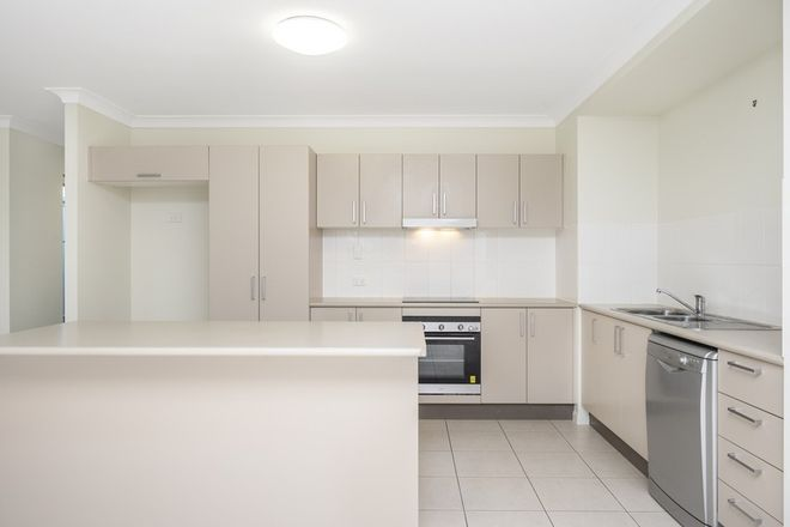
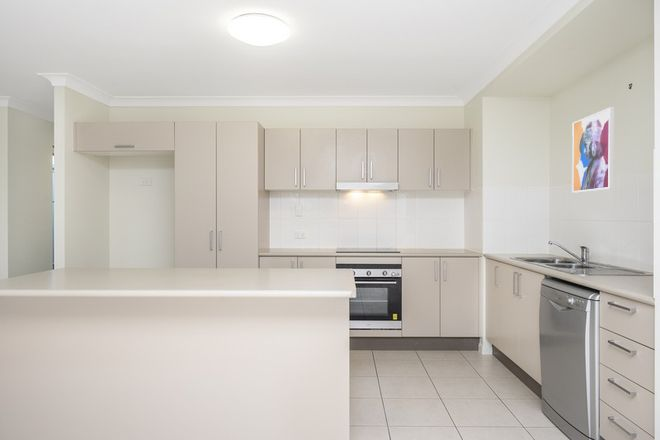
+ wall art (591, 153)
